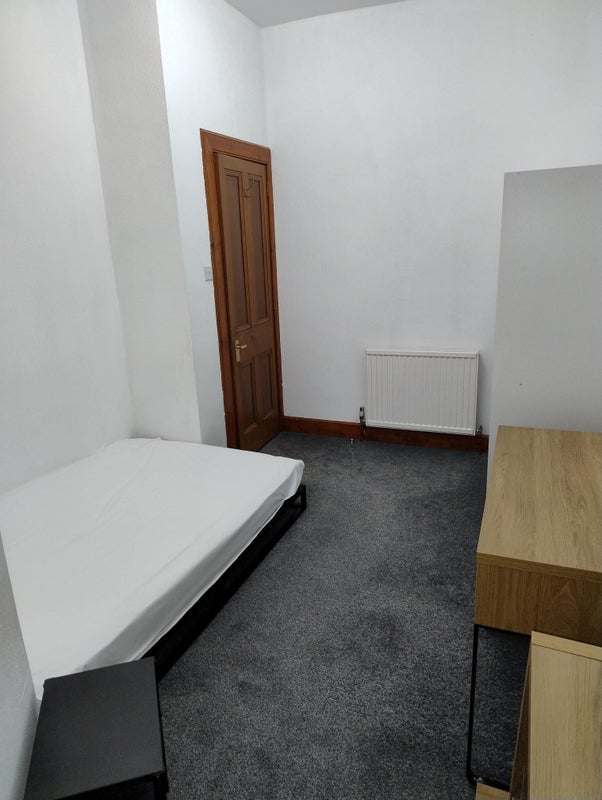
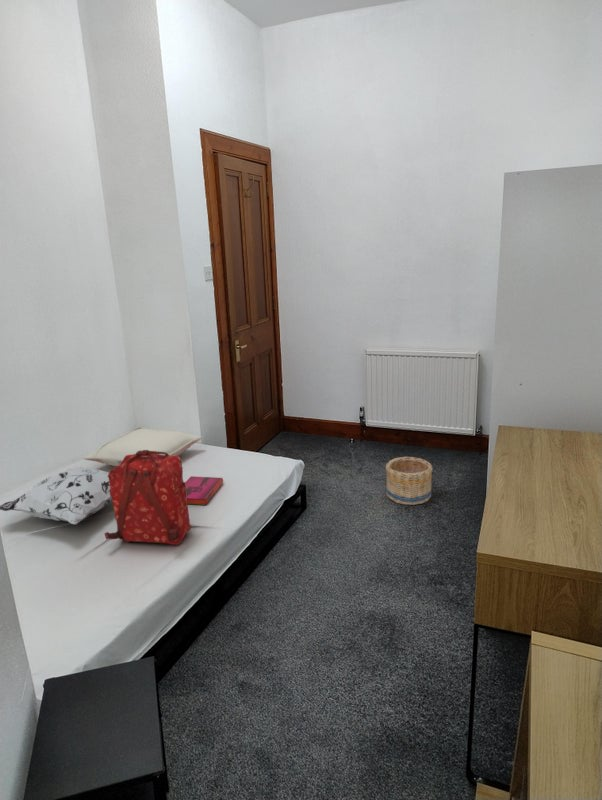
+ pillow (144, 448)
+ hardback book (198, 490)
+ backpack (149, 497)
+ decorative pillow (73, 493)
+ basket (408, 480)
